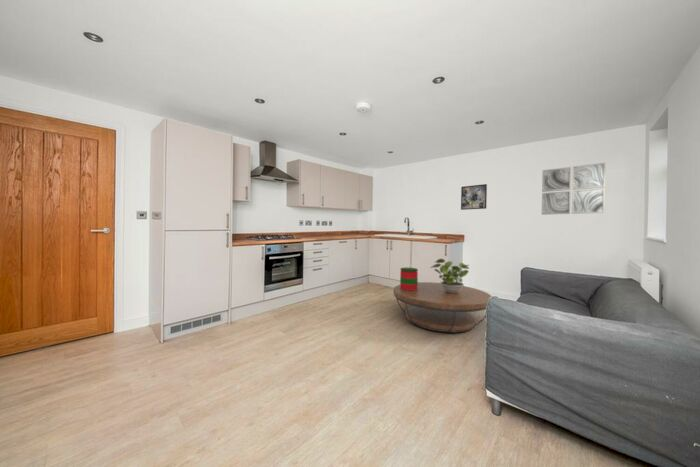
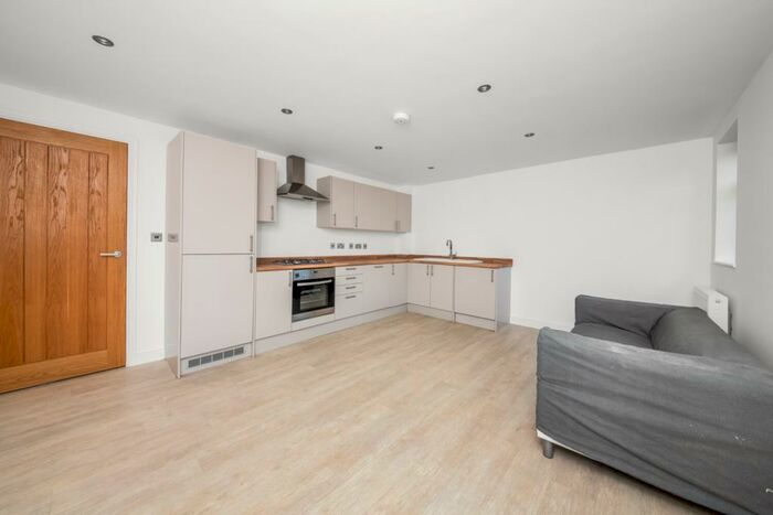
- wall art (570, 189)
- potted plant (450, 275)
- decorative container (408, 278)
- coffee table (439, 305)
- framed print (473, 197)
